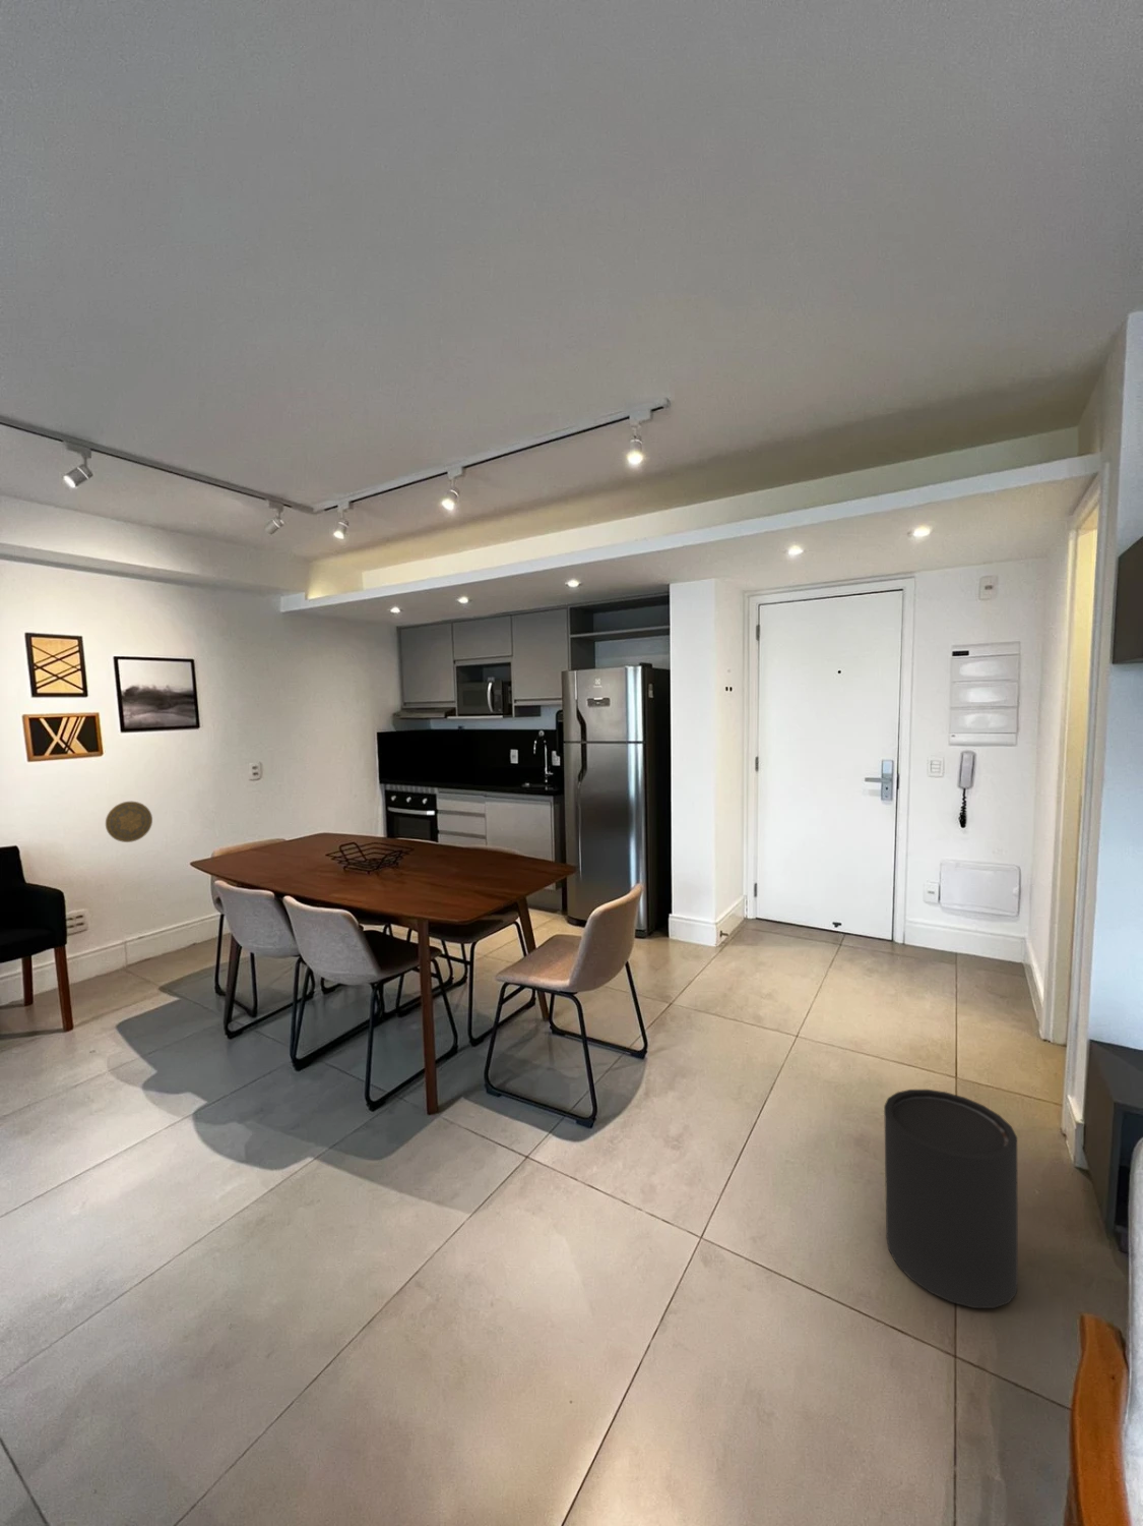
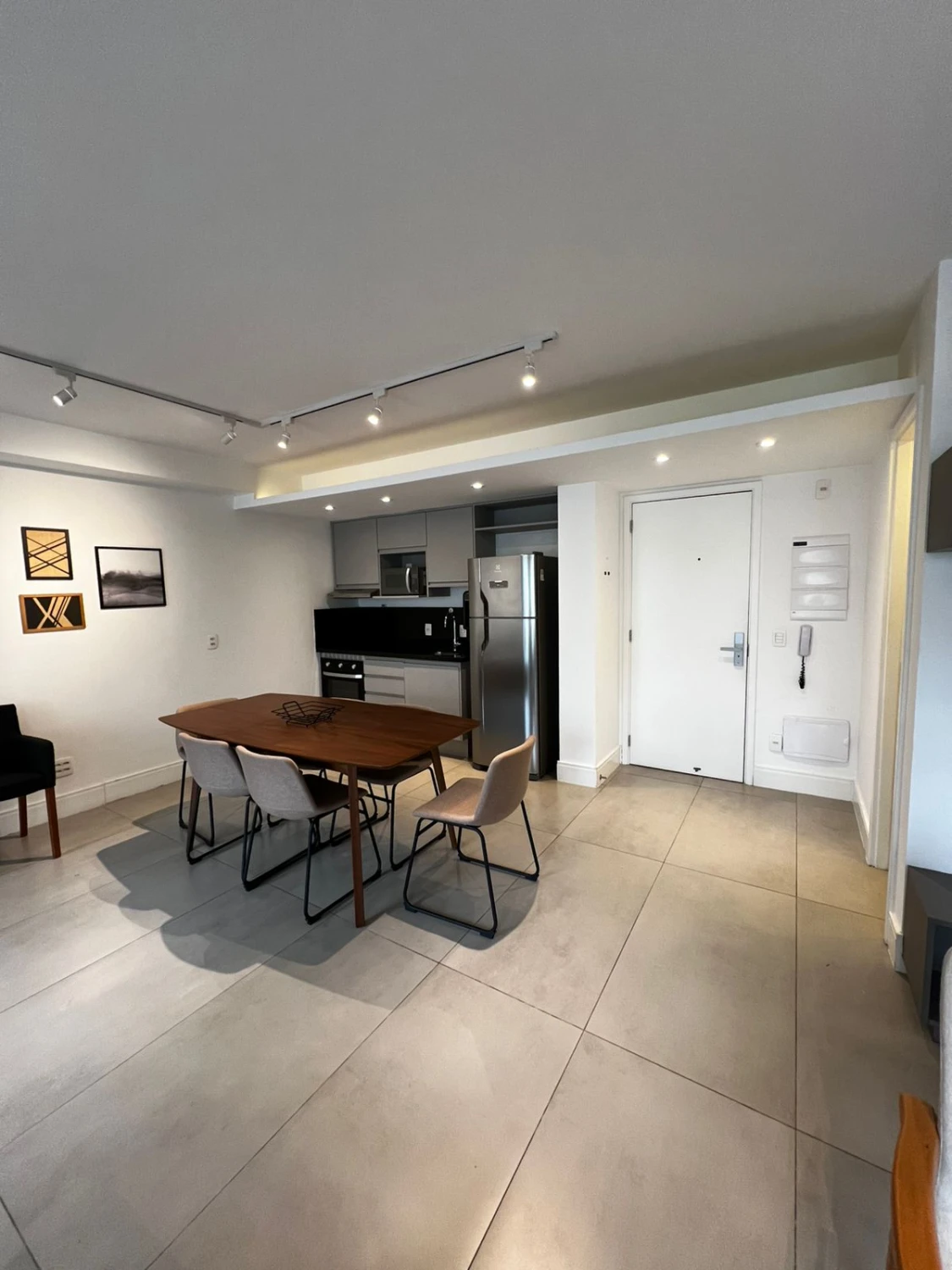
- trash can (948, 1190)
- decorative plate (130, 821)
